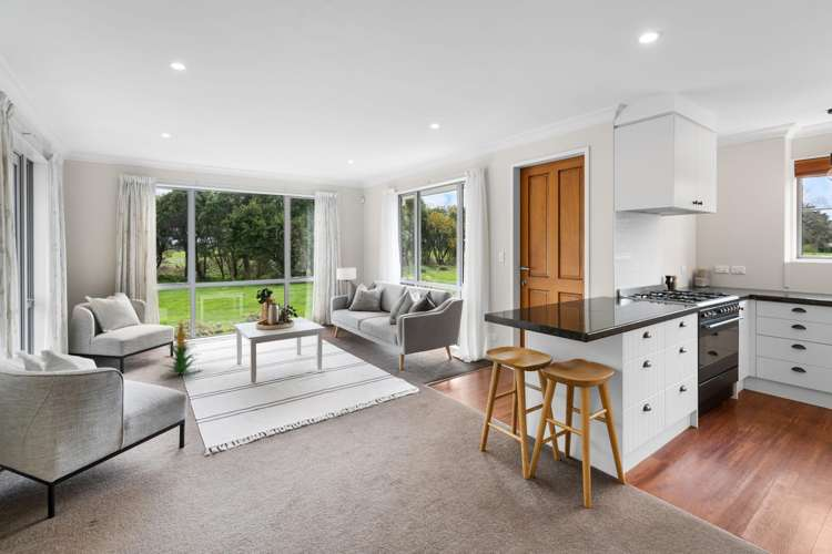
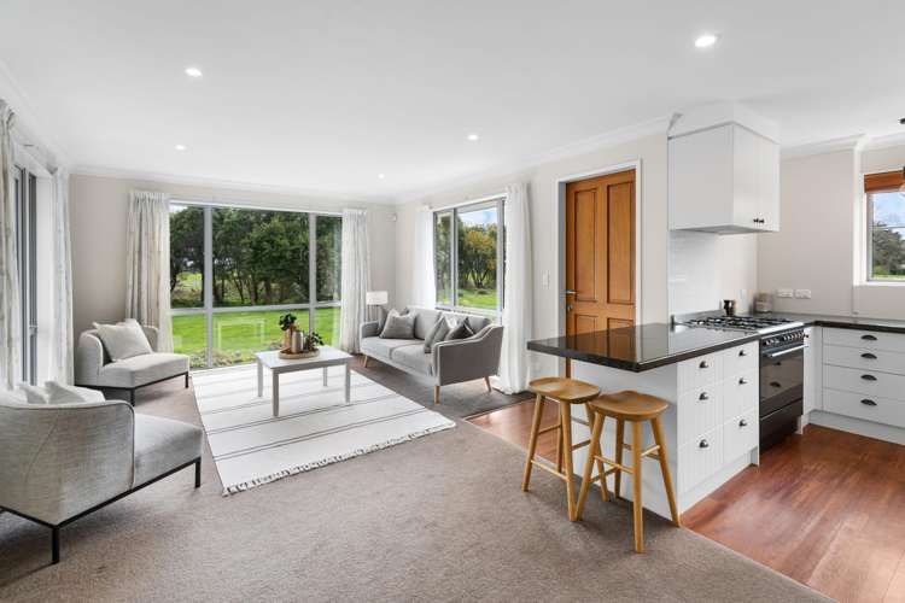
- indoor plant (181, 346)
